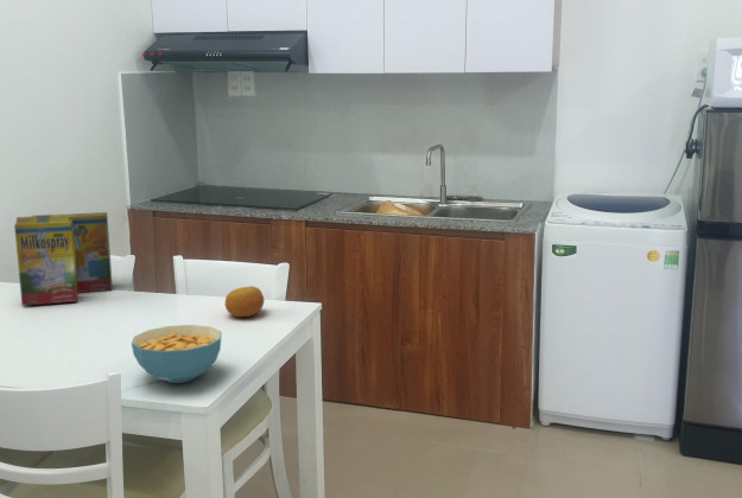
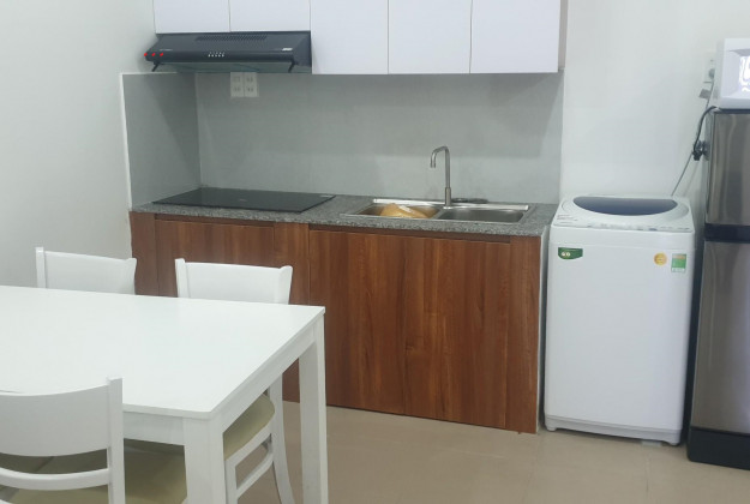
- cereal bowl (178, 358)
- fruit (245, 301)
- cereal box (65, 254)
